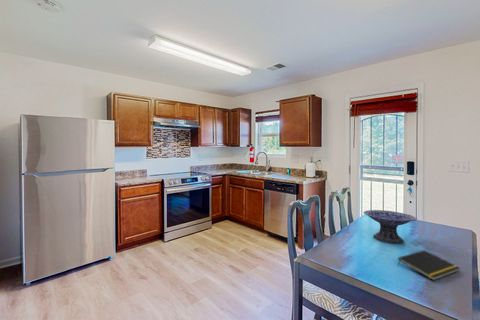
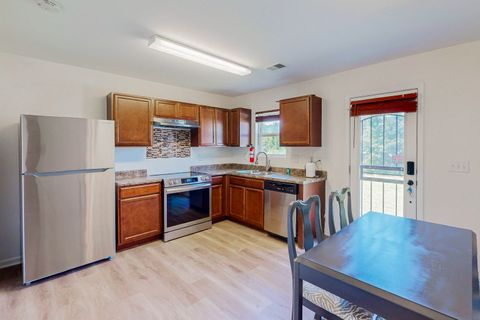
- decorative bowl (388, 226)
- notepad (428, 263)
